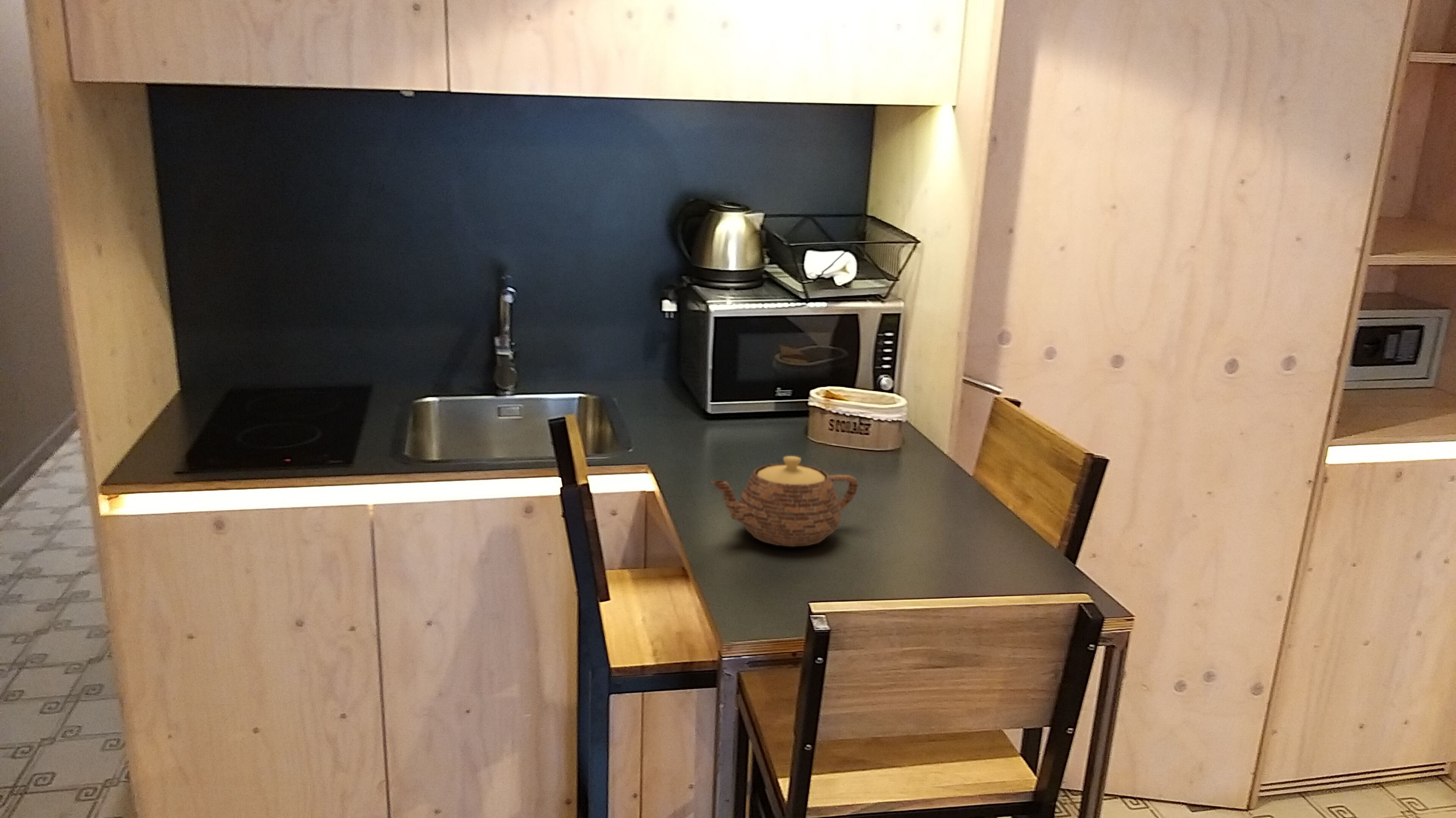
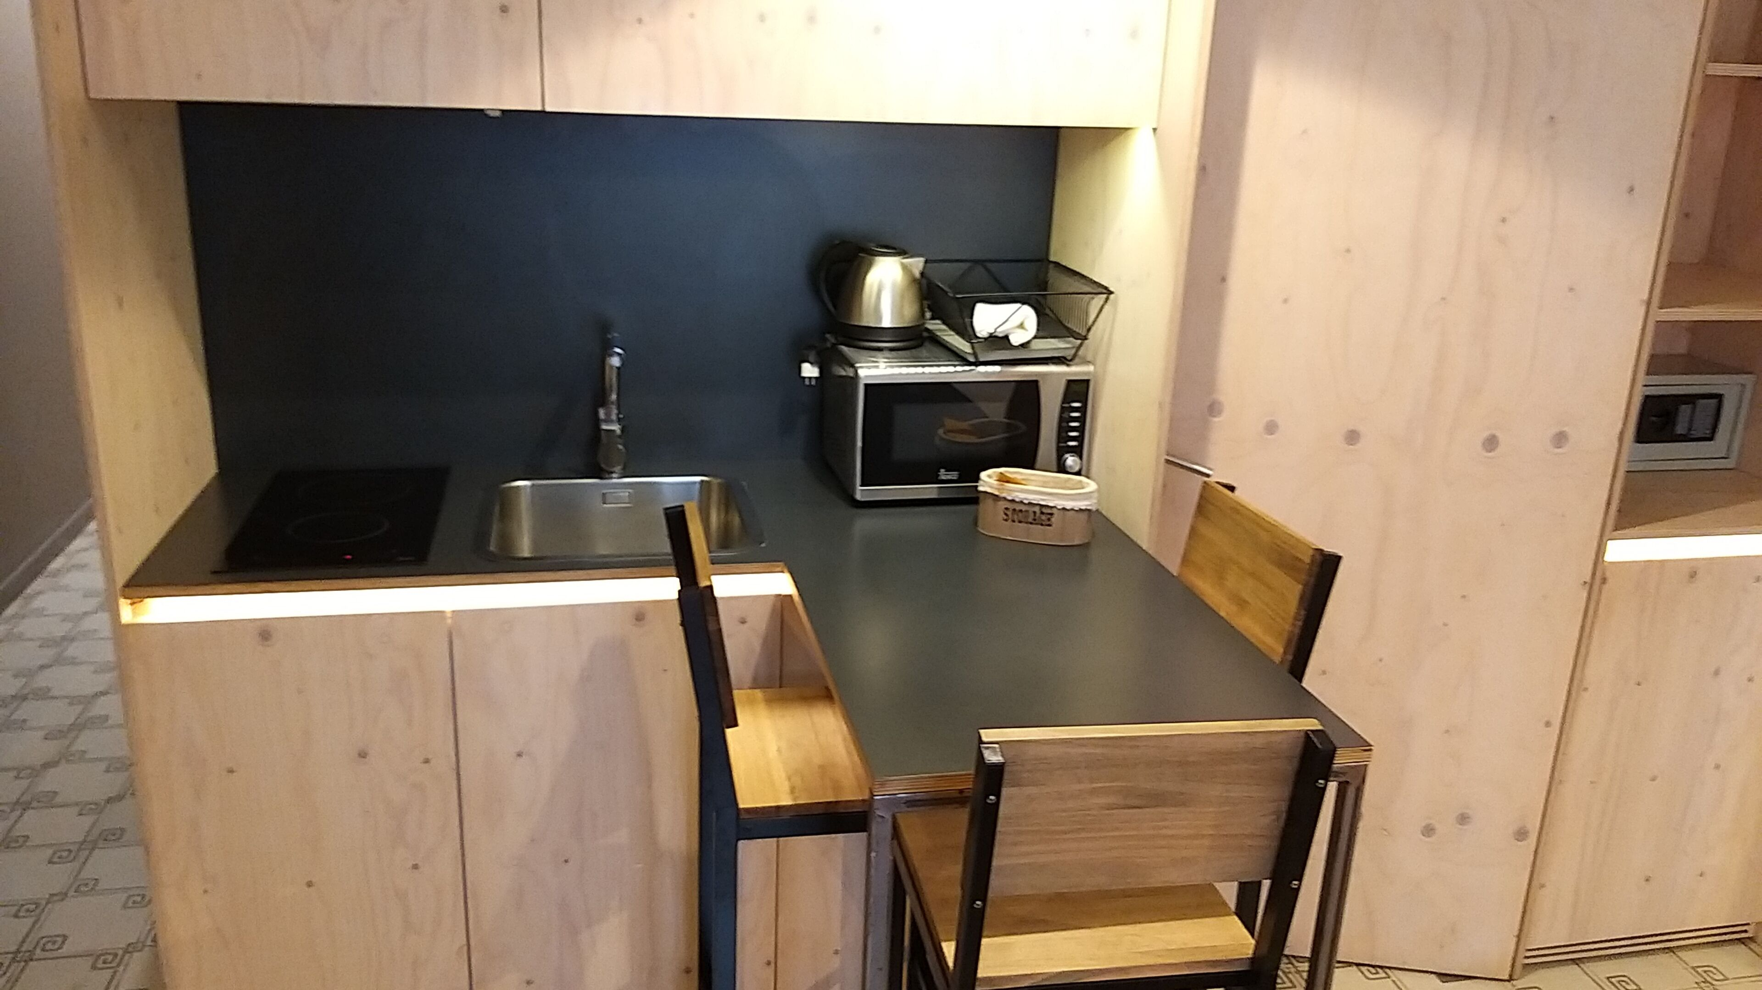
- teapot (785, 497)
